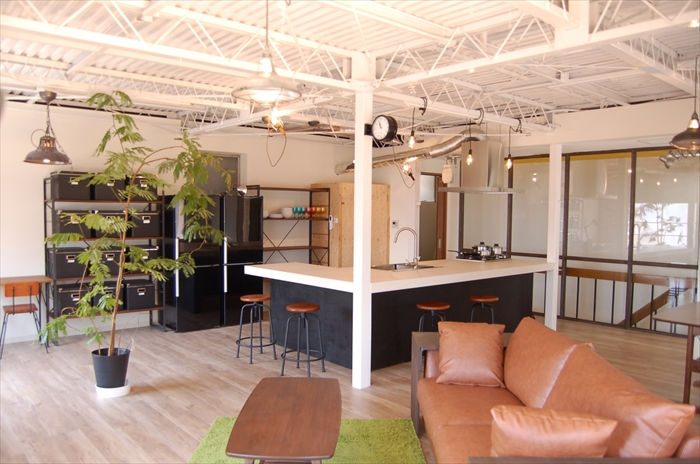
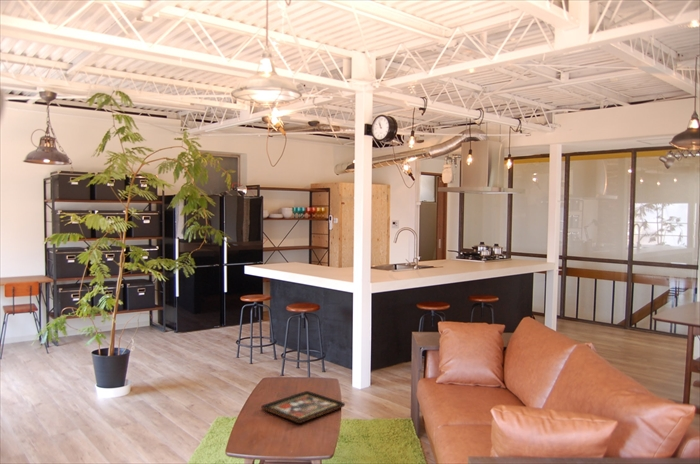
+ decorative tray (303, 405)
